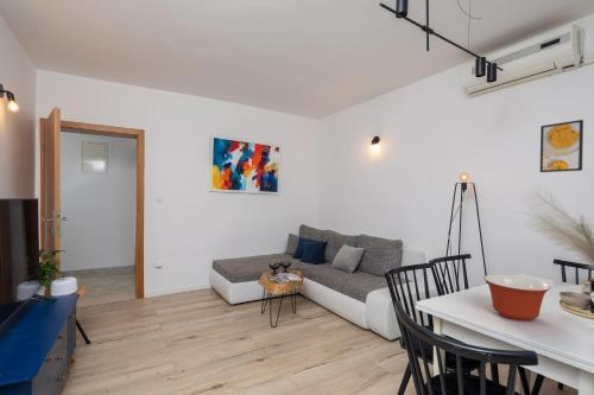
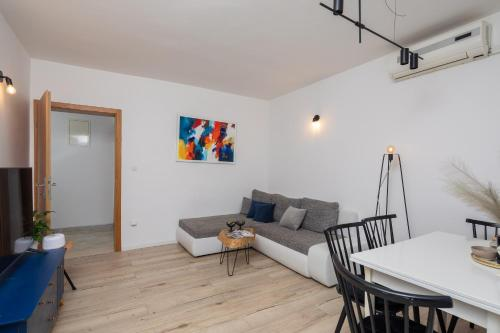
- mixing bowl (514, 298)
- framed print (560, 147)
